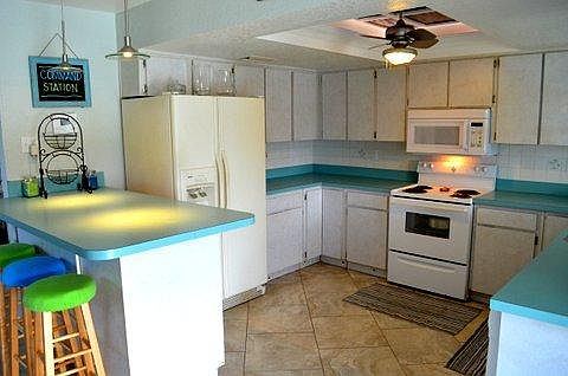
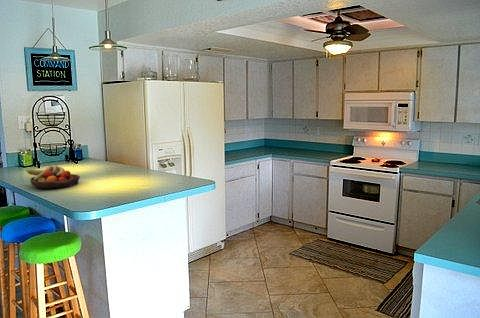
+ fruit bowl (54, 175)
